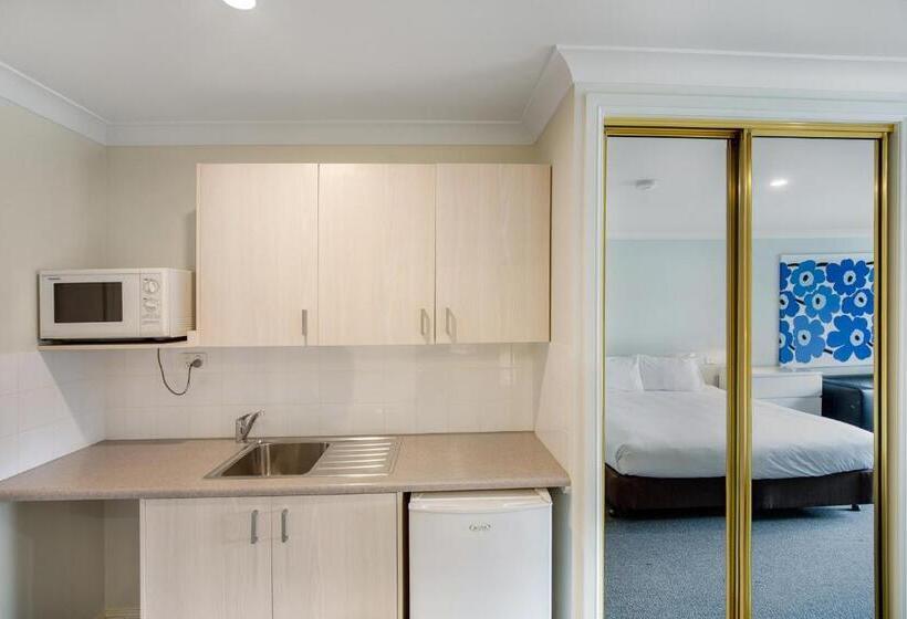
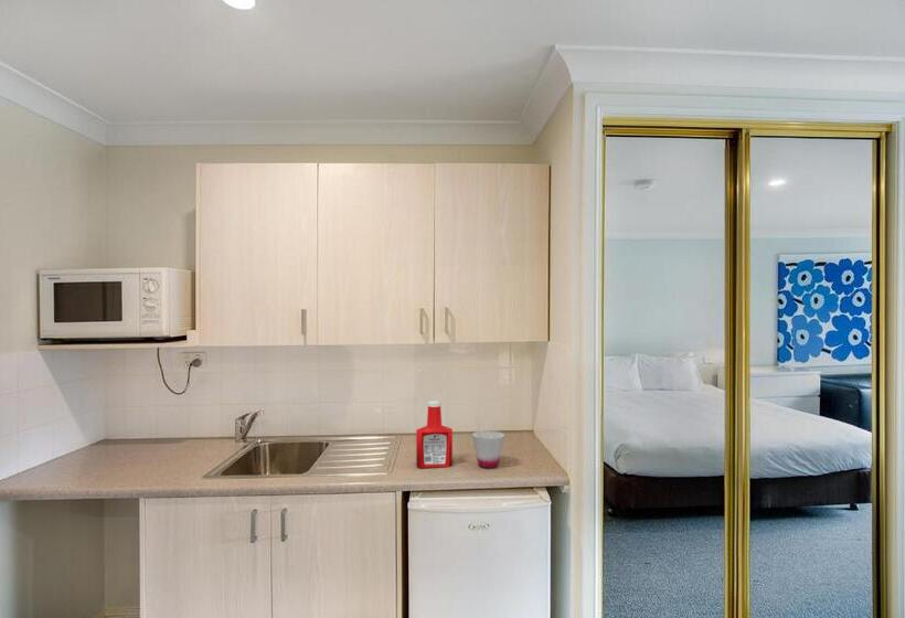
+ soap bottle (434, 433)
+ cup (488, 449)
